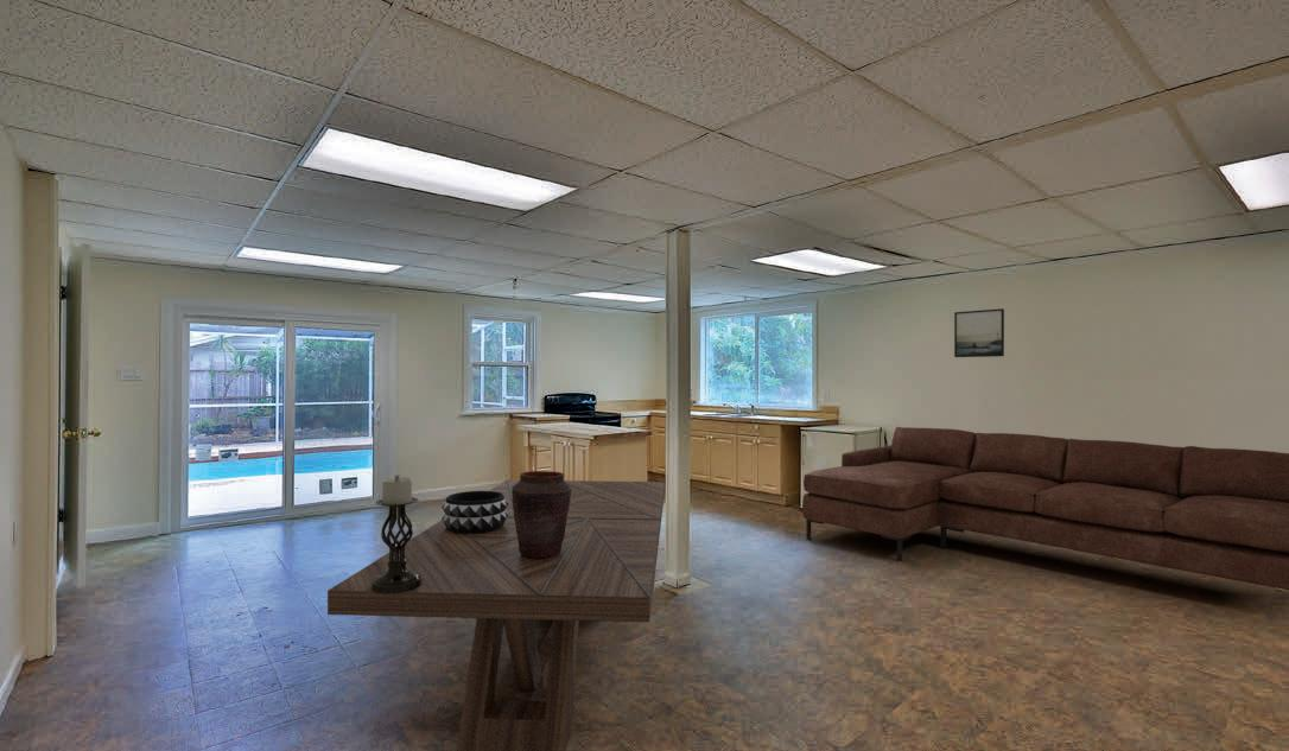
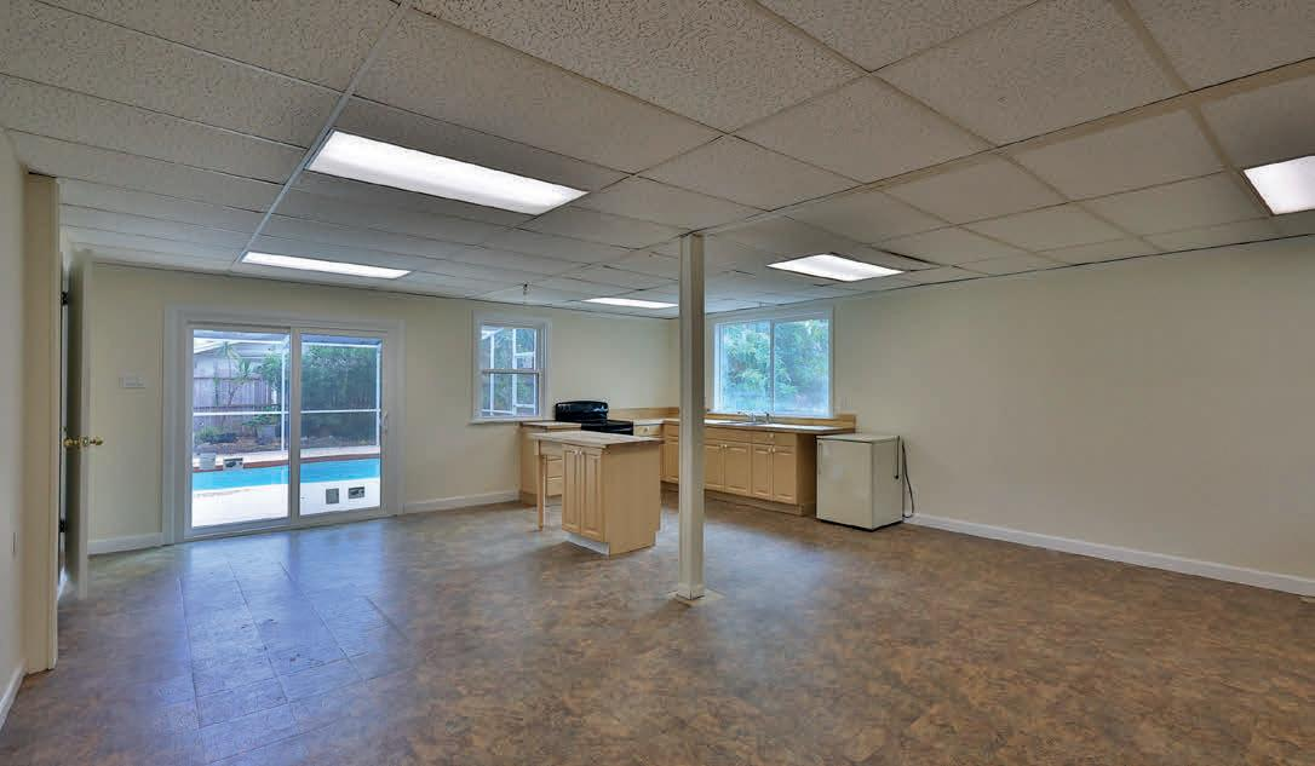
- decorative bowl (475, 509)
- dining table (552, 587)
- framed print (978, 333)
- vase (541, 511)
- candle holder (399, 528)
- sofa (1037, 502)
